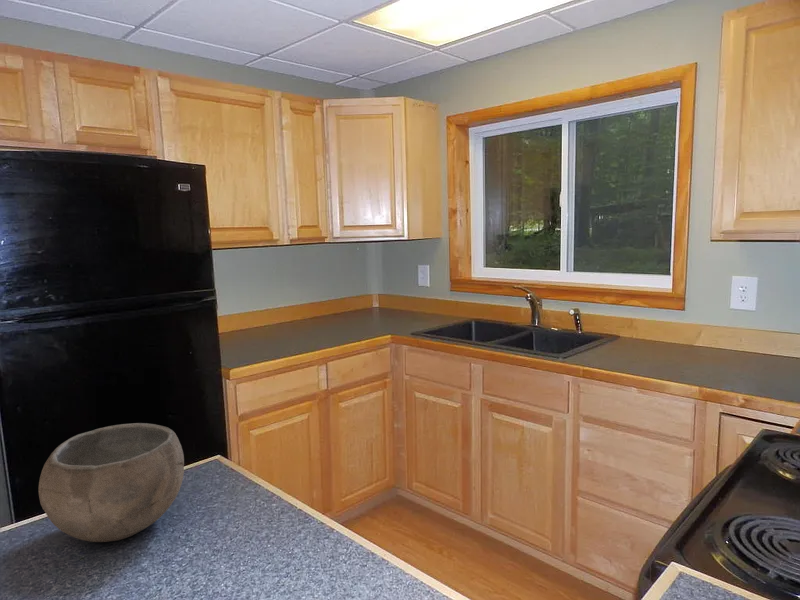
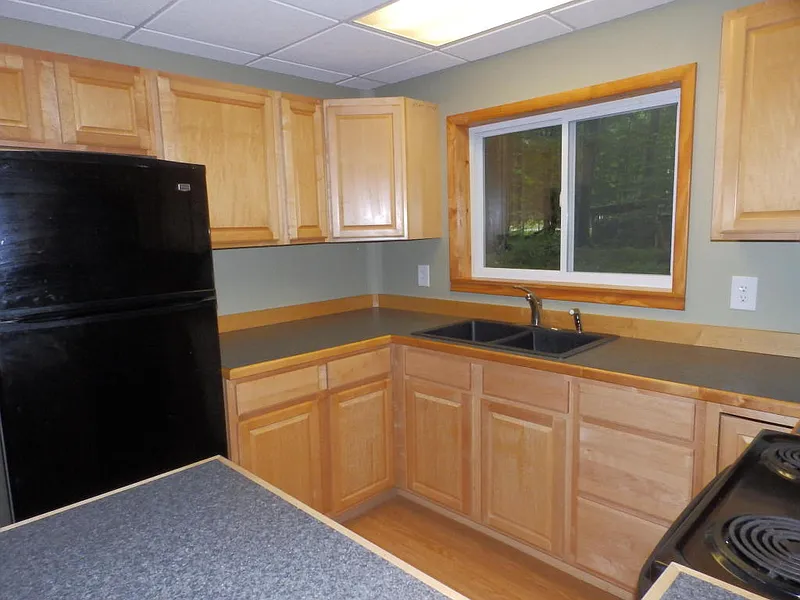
- bowl (116, 485)
